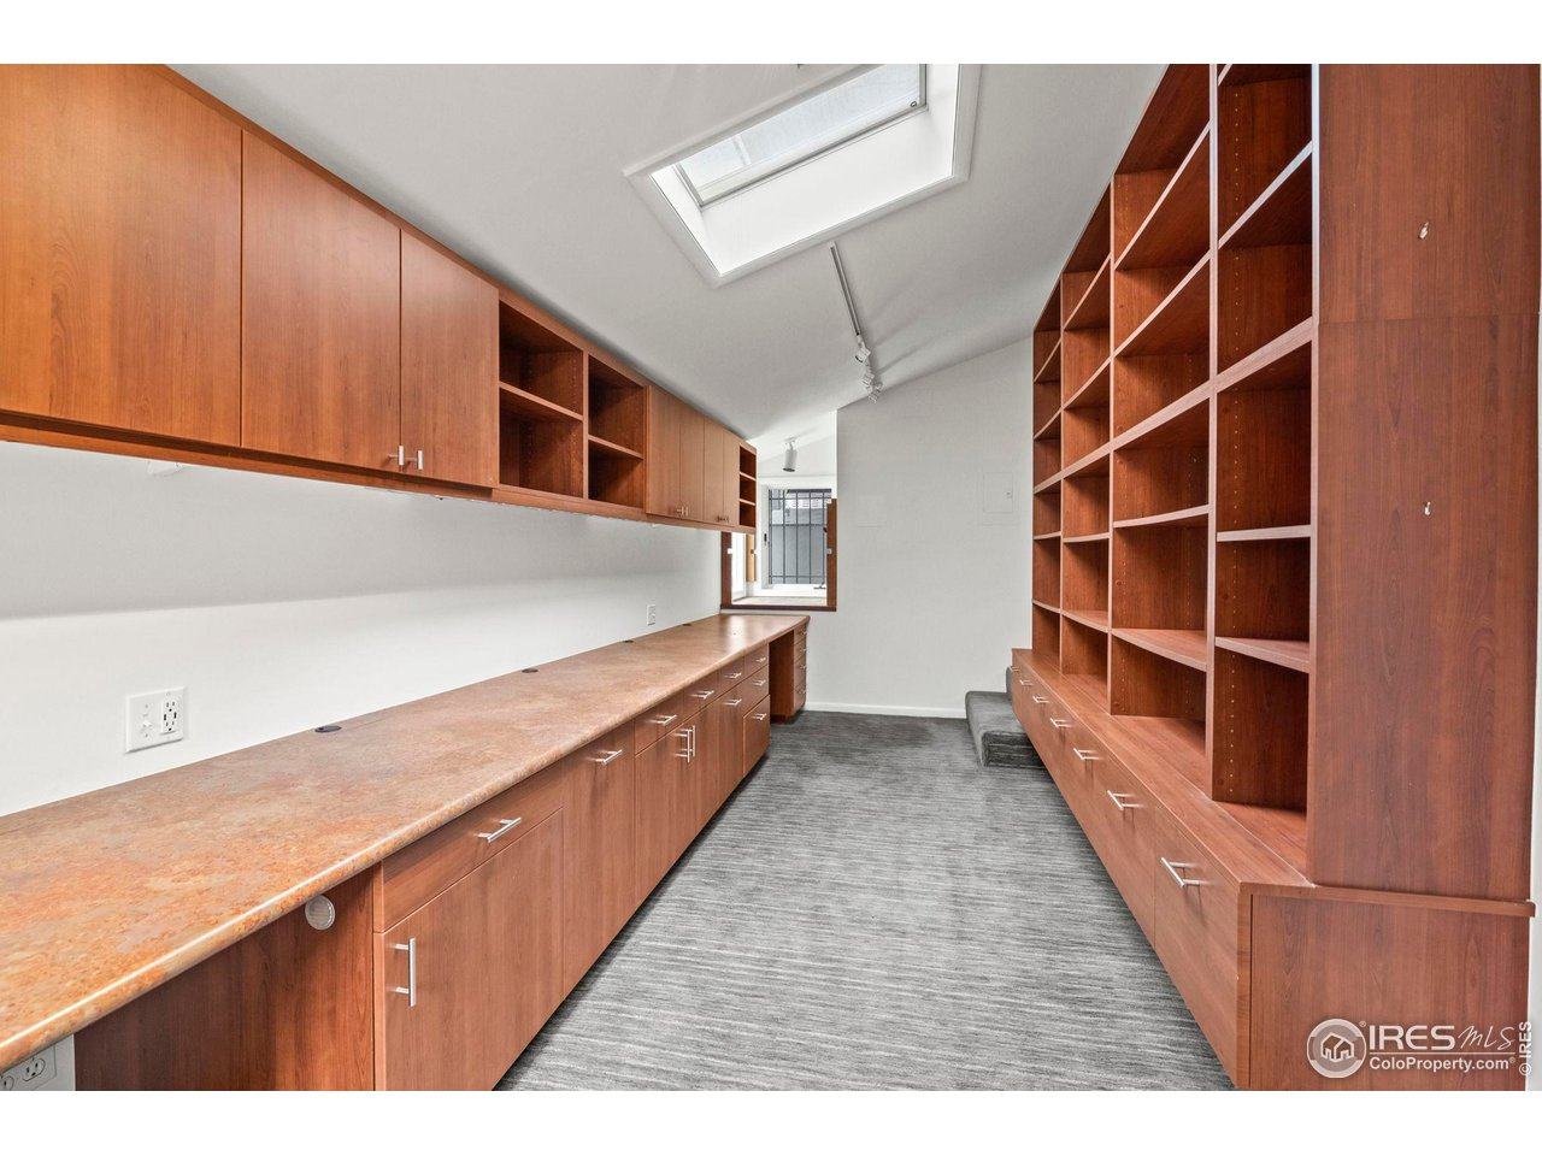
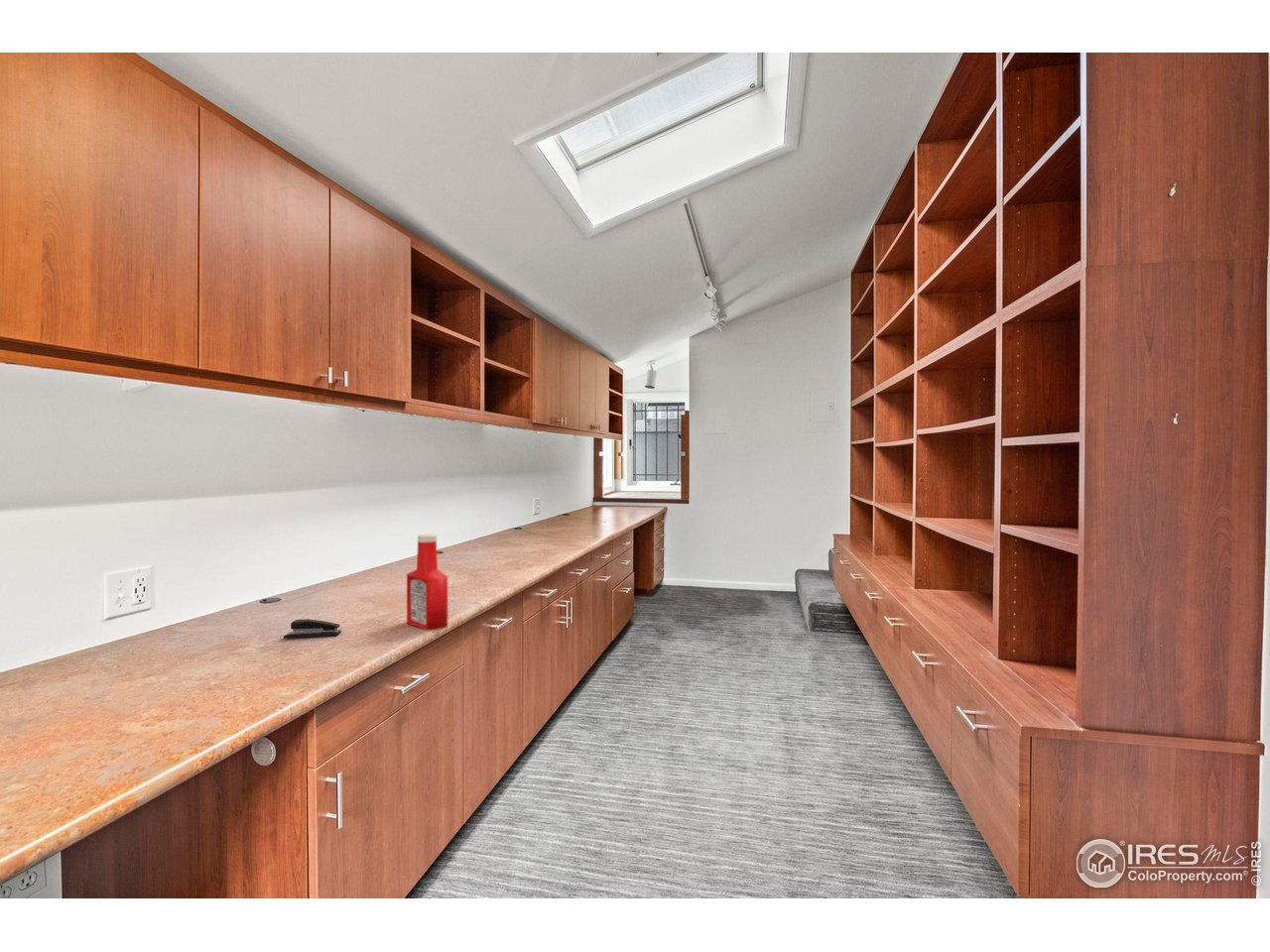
+ stapler (313, 627)
+ soap bottle (427, 579)
